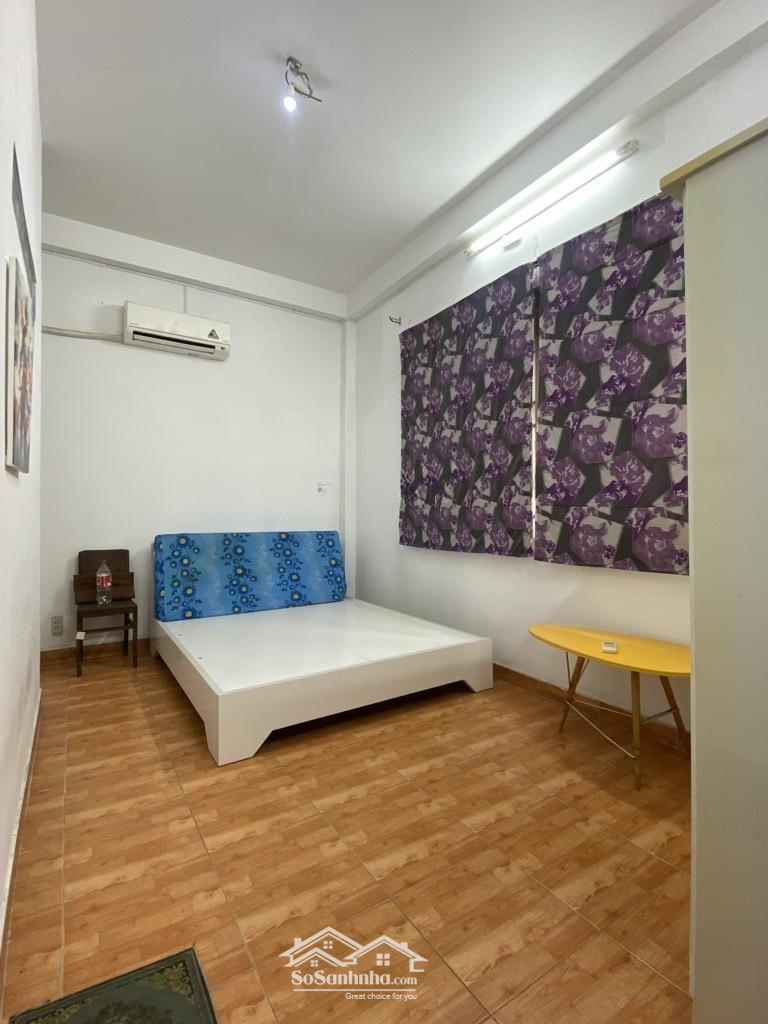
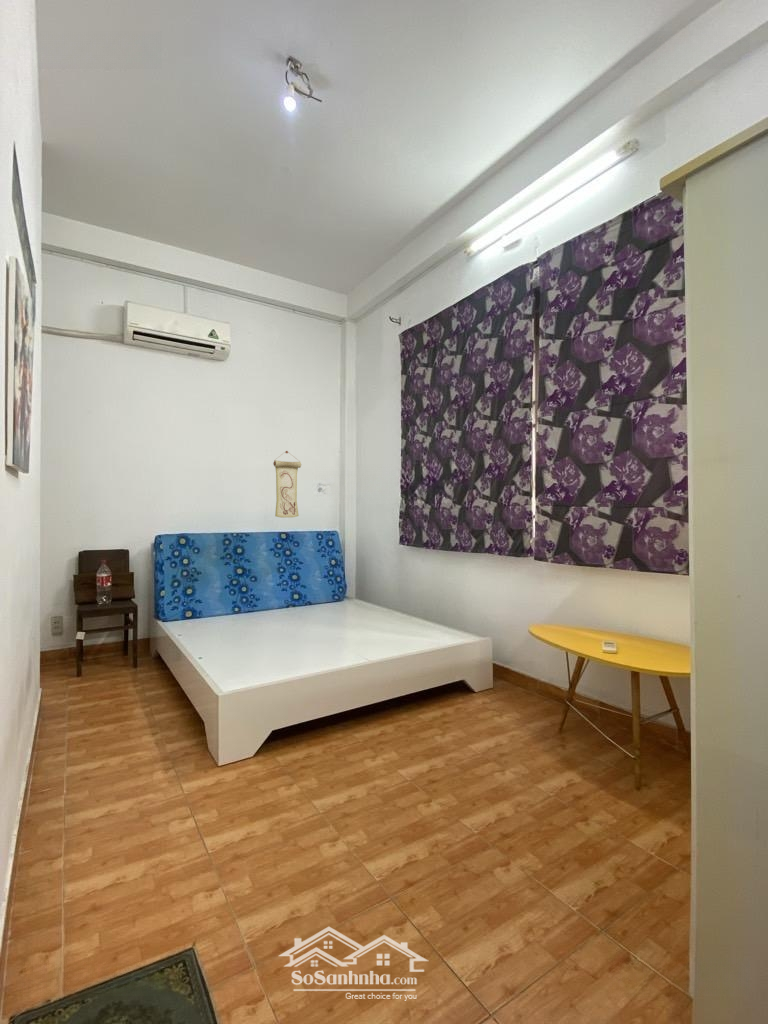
+ wall scroll (287, 484)
